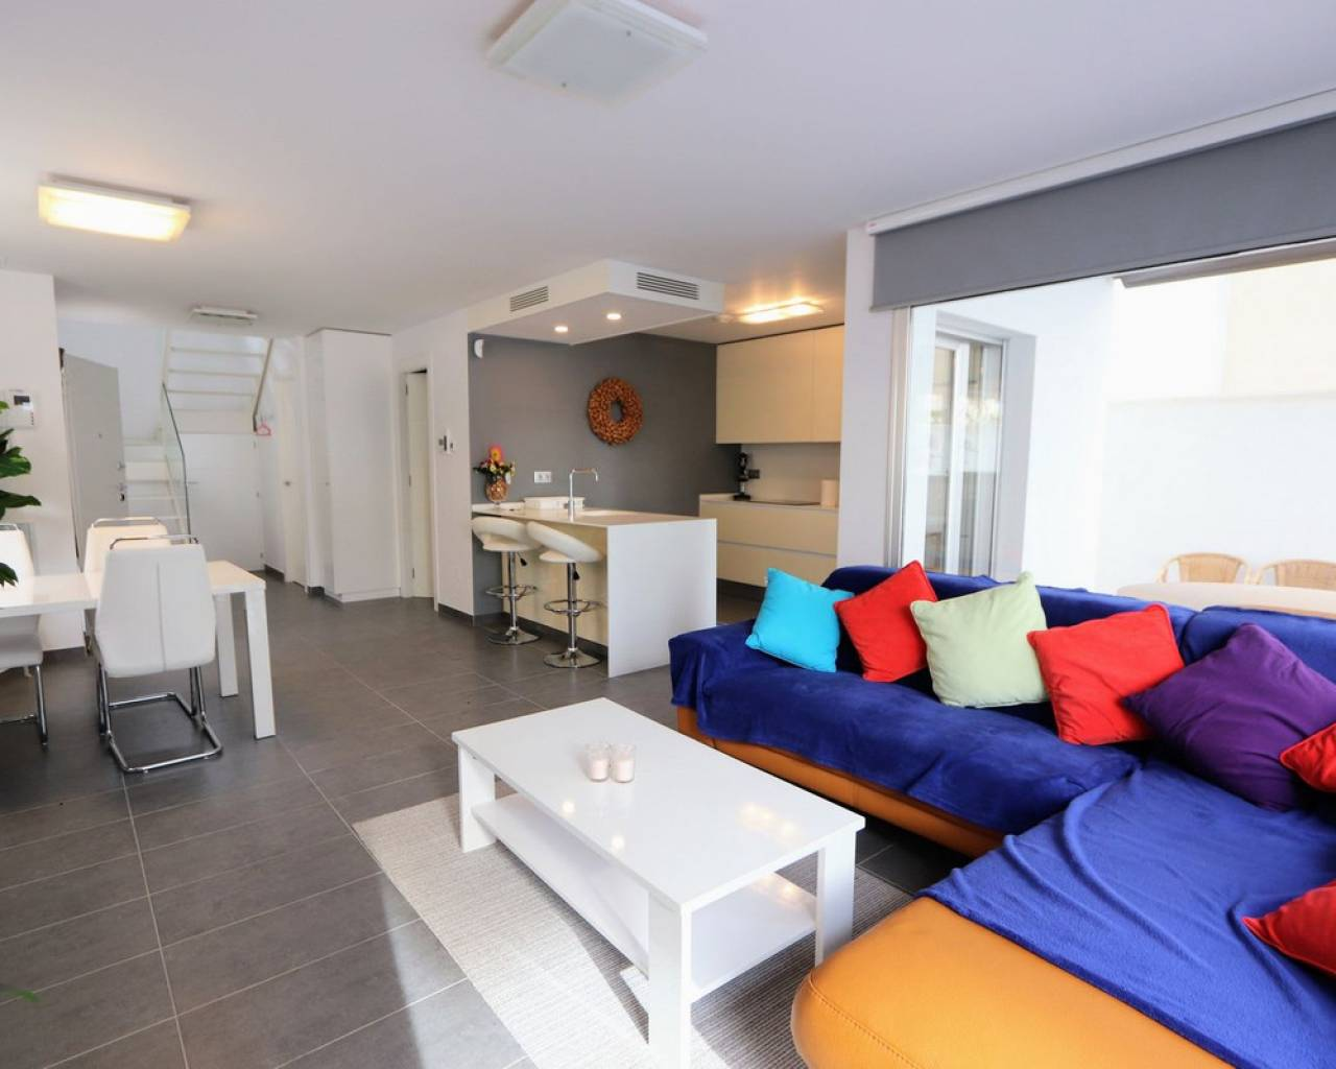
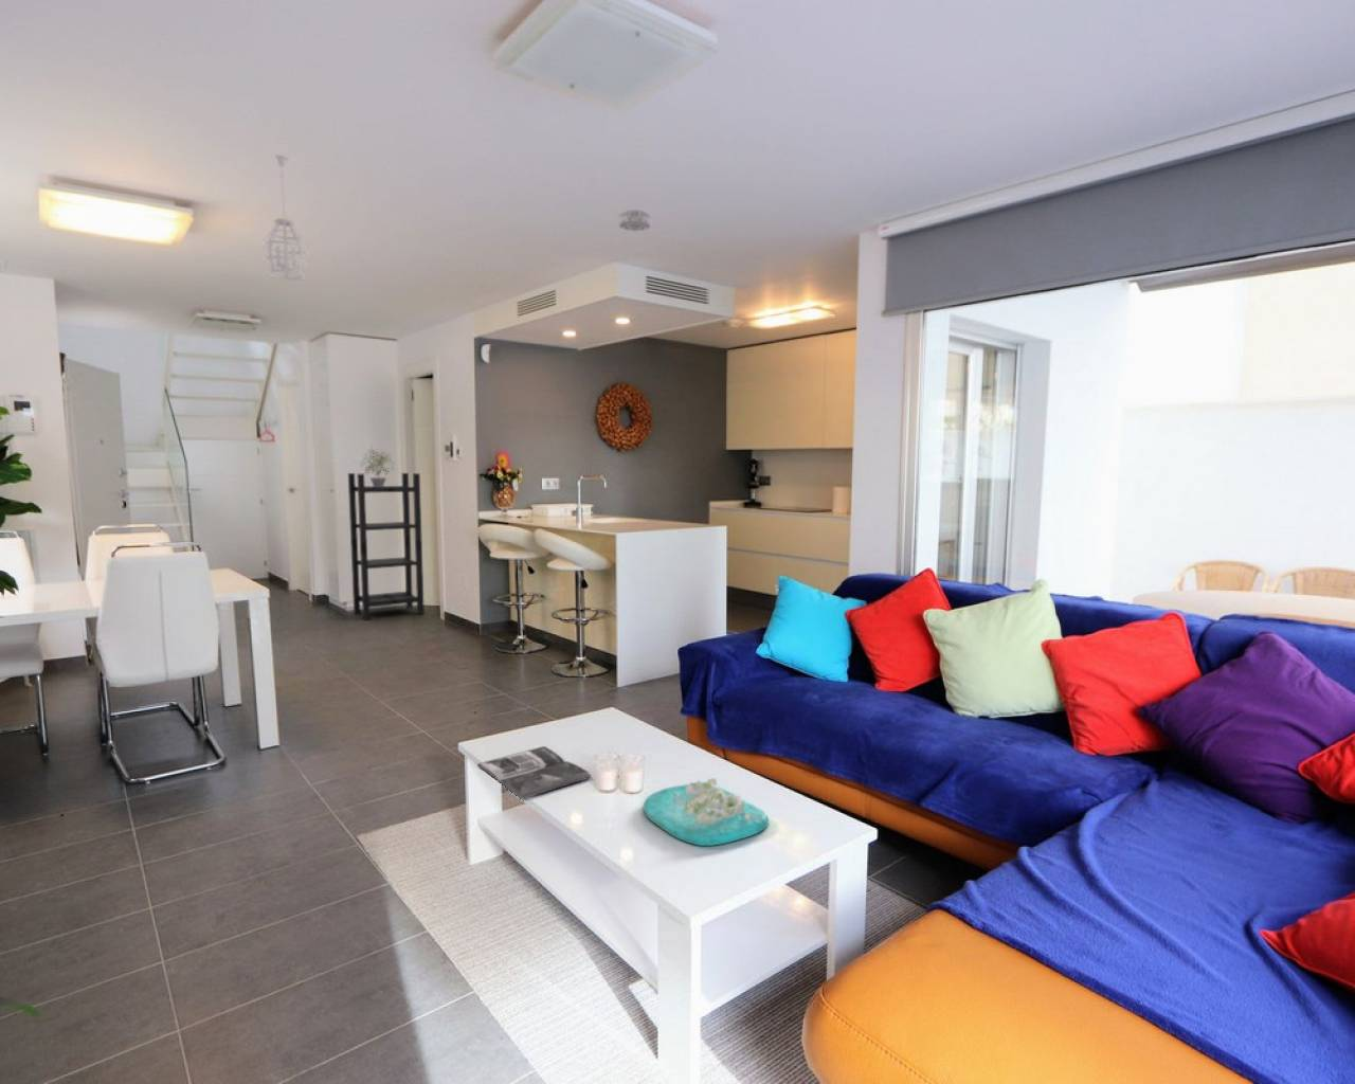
+ smoke detector (634, 219)
+ potted plant (377, 466)
+ magazine (532, 770)
+ pendant light (283, 217)
+ decorative tray (702, 790)
+ shelving unit (387, 557)
